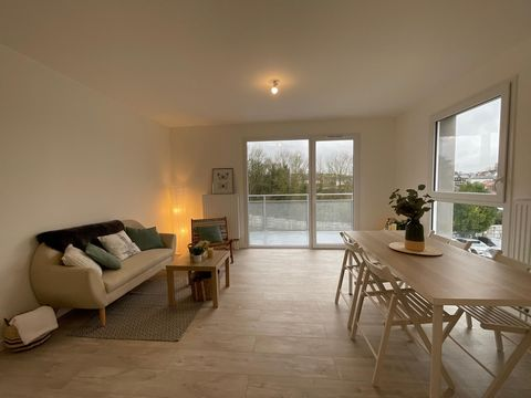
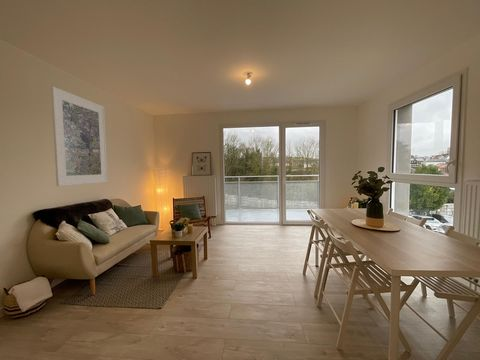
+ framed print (83, 141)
